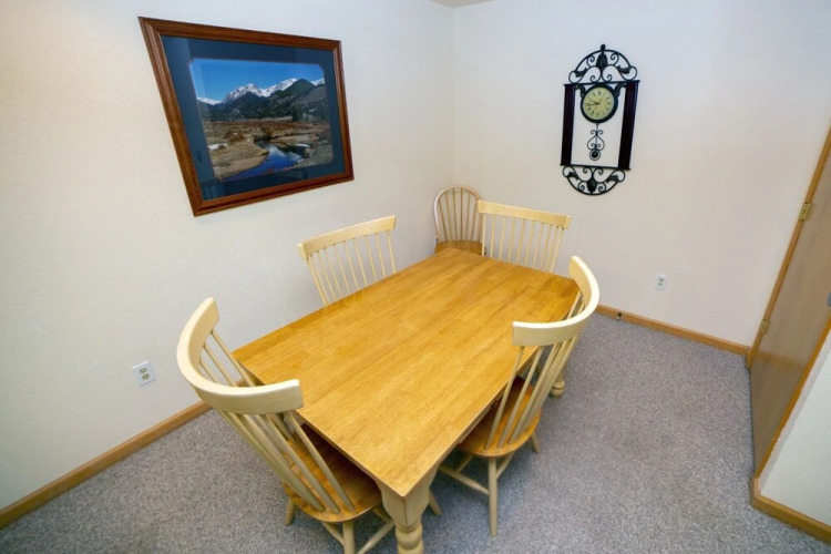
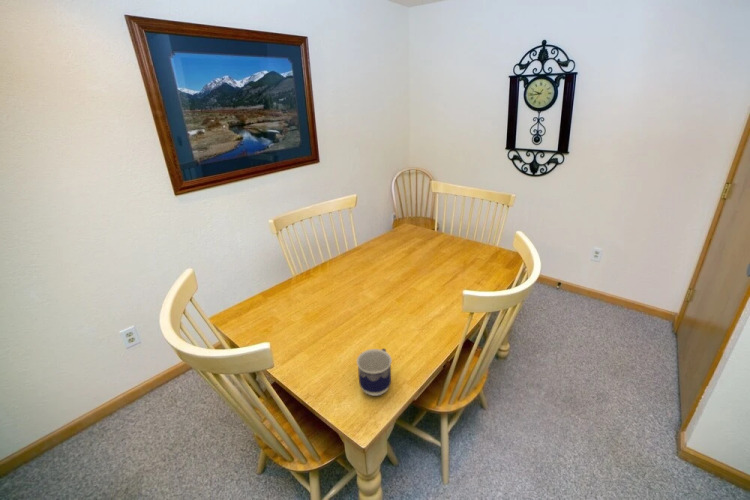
+ cup (376, 371)
